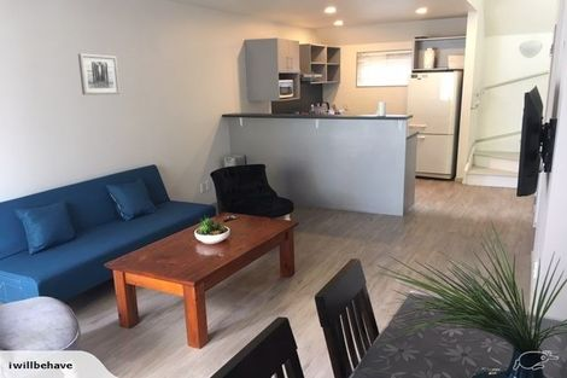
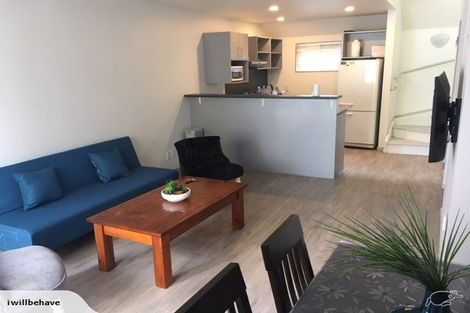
- wall art (99, 75)
